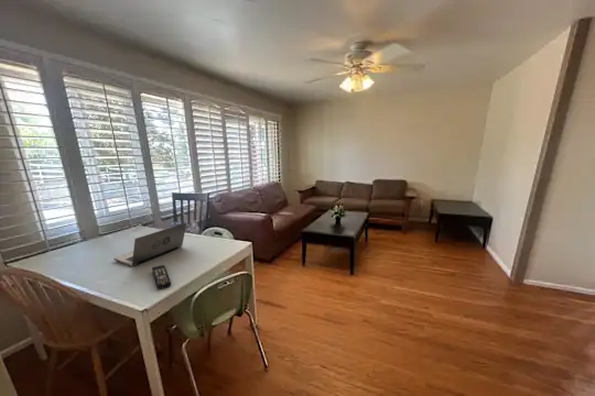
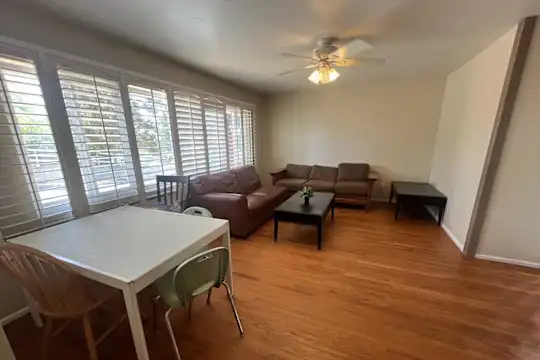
- remote control (161, 276)
- laptop (151, 240)
